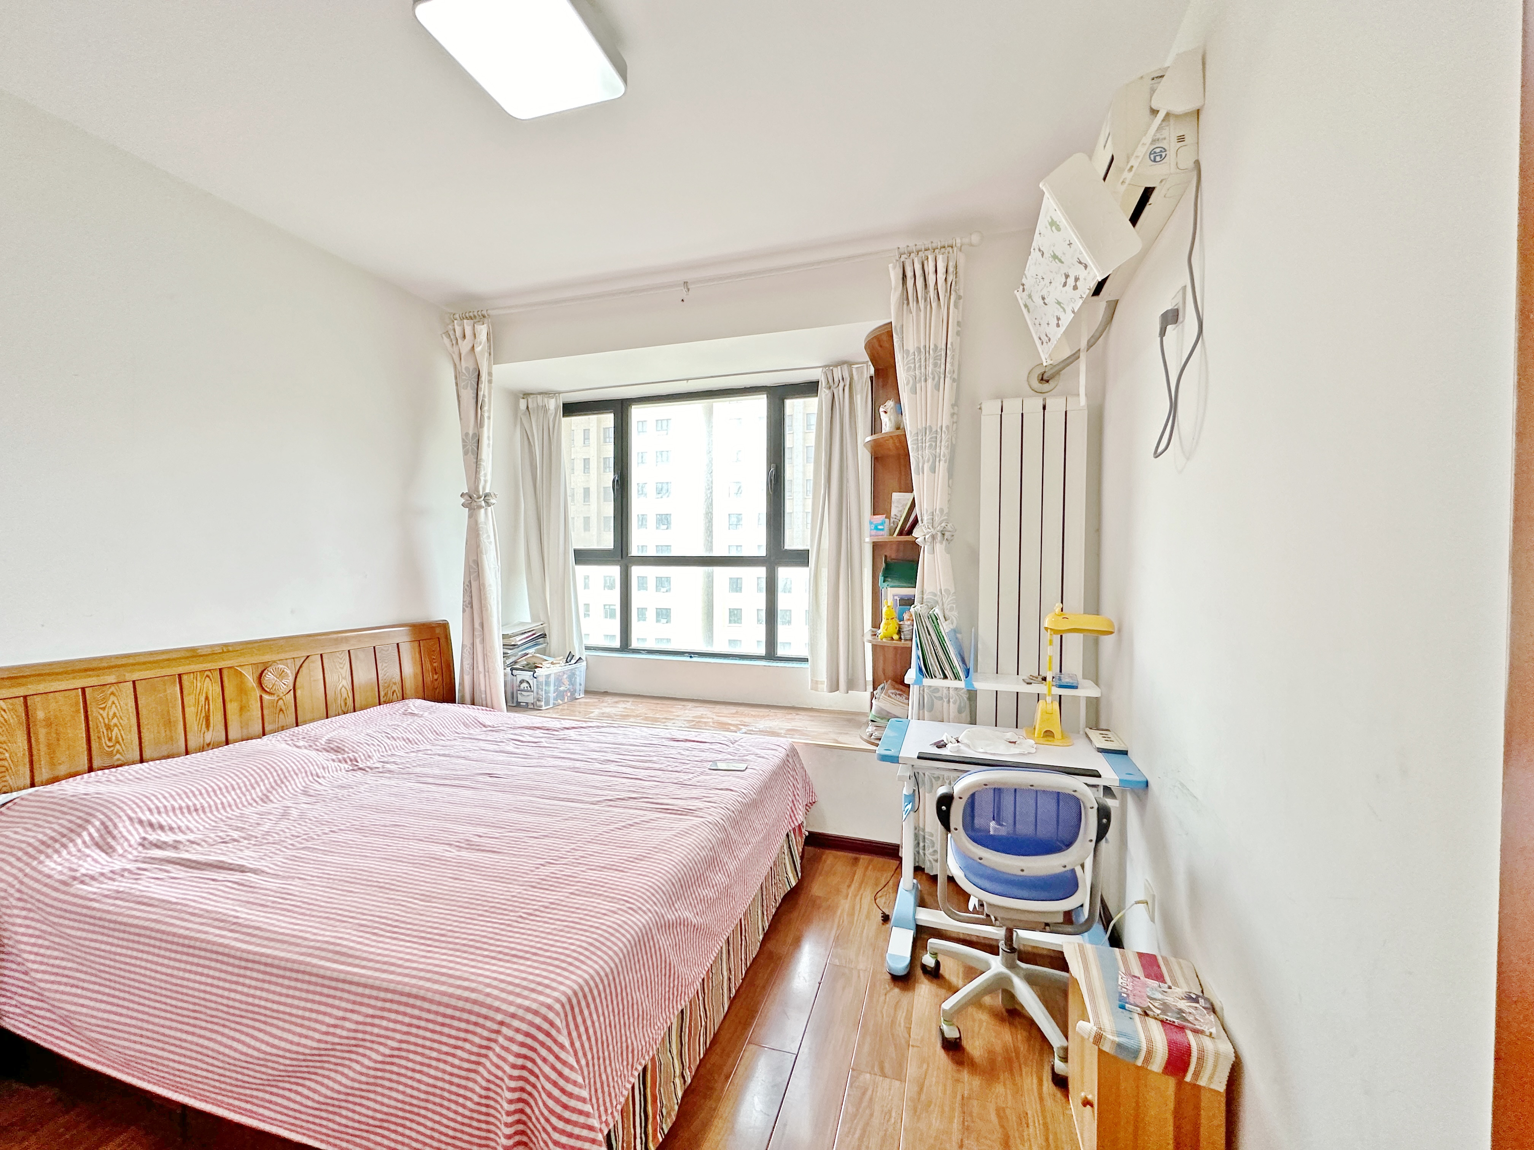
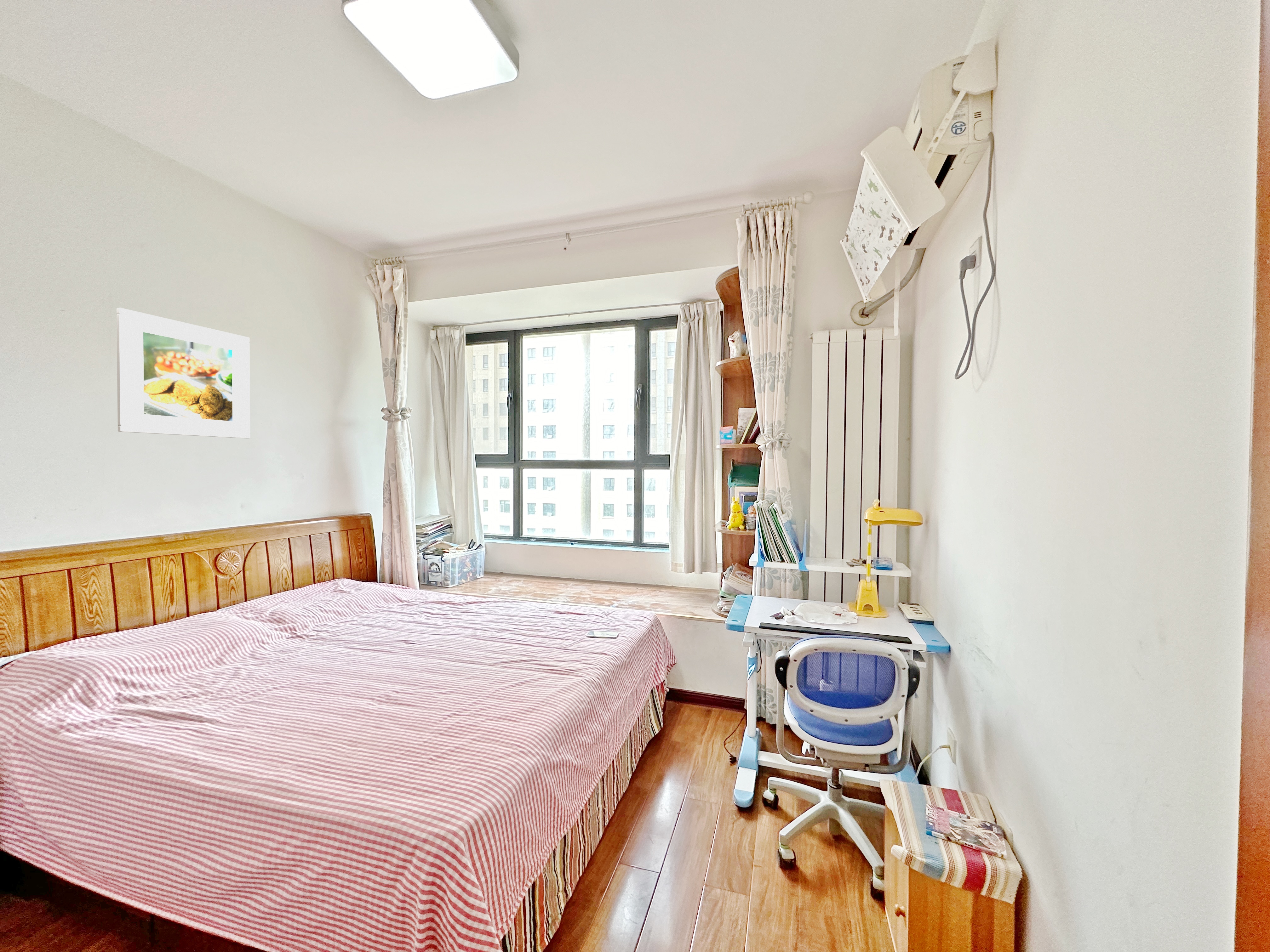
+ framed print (190, 380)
